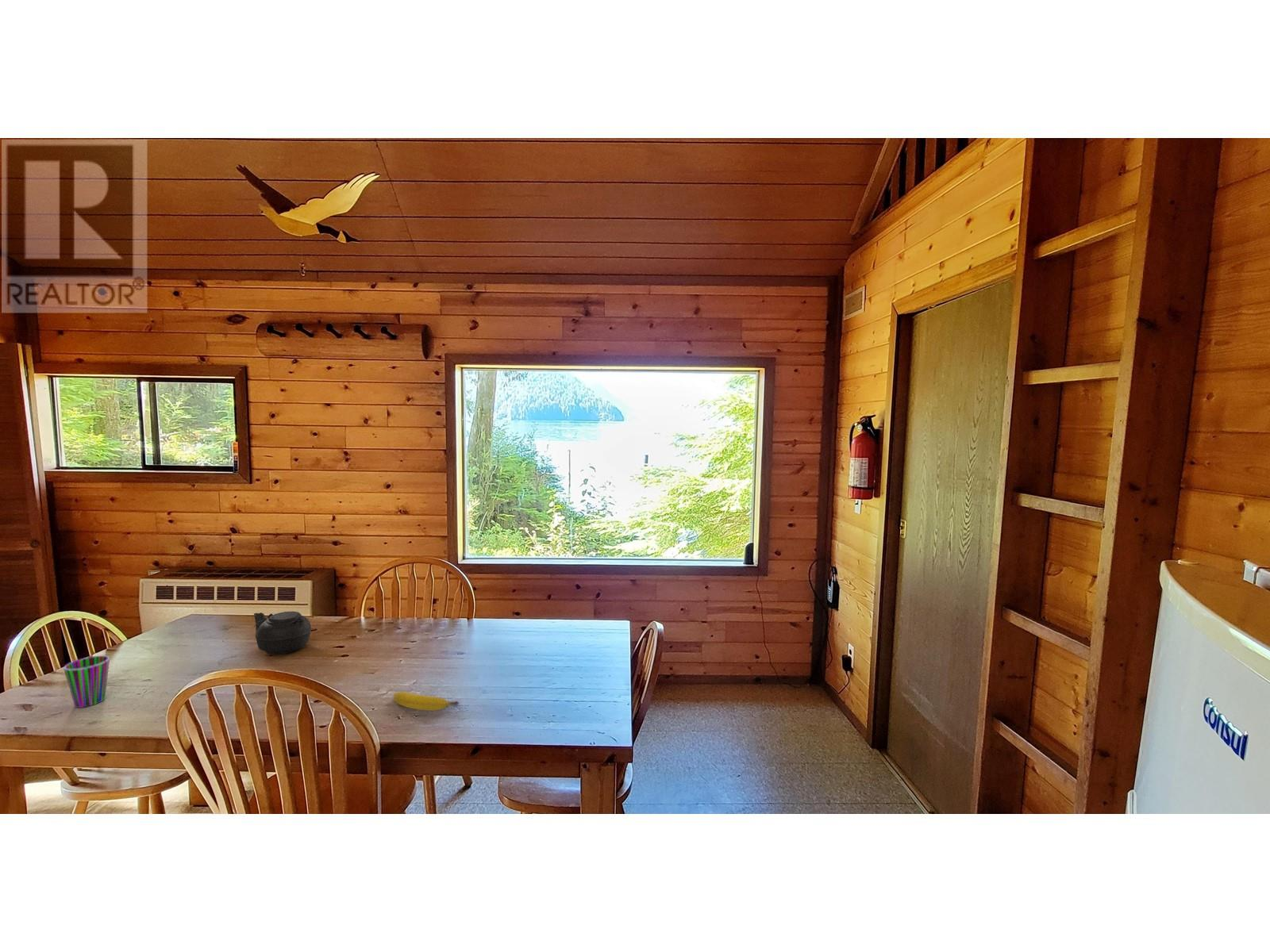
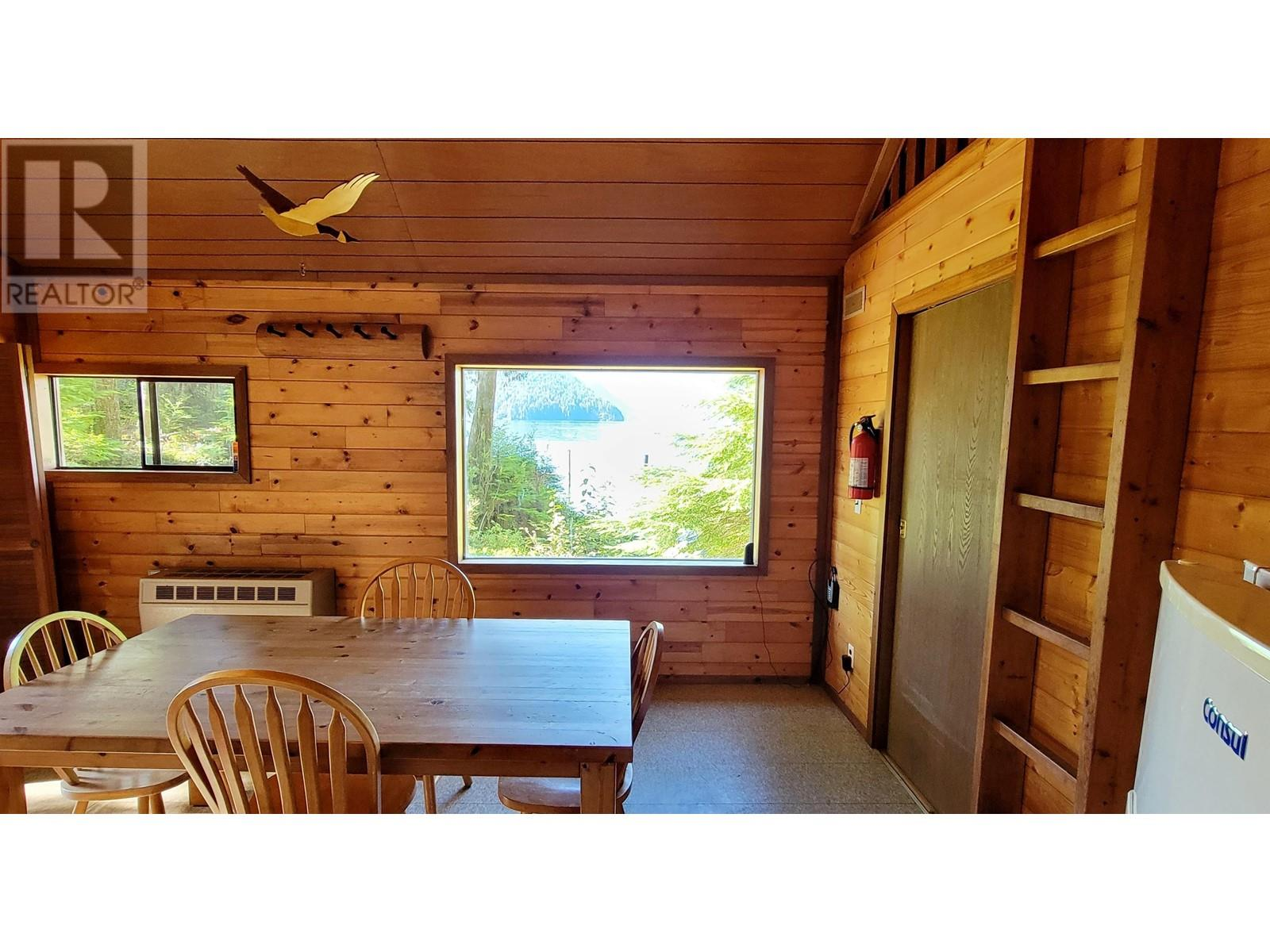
- cup (88, 681)
- fruit (420, 699)
- teapot (279, 631)
